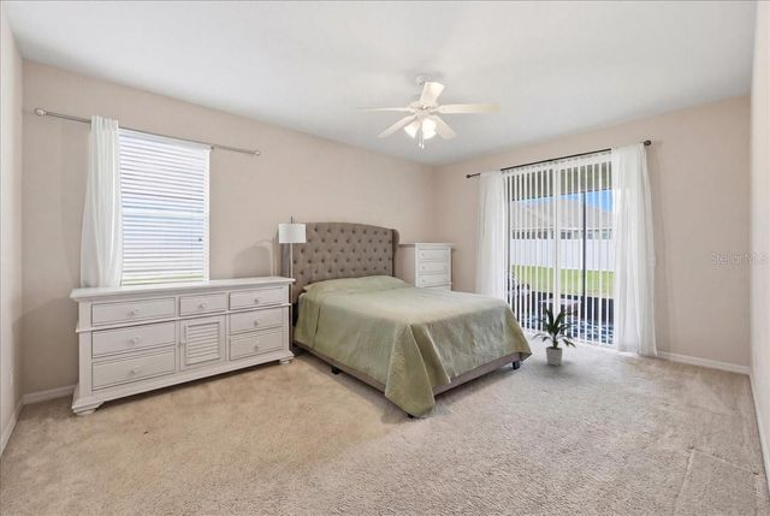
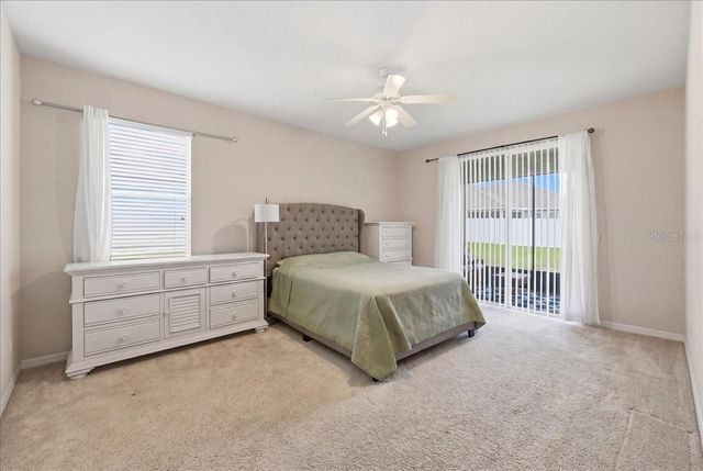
- indoor plant (556, 333)
